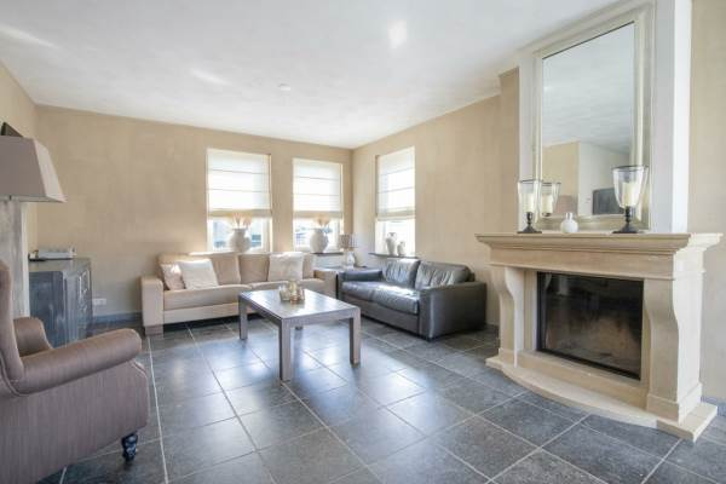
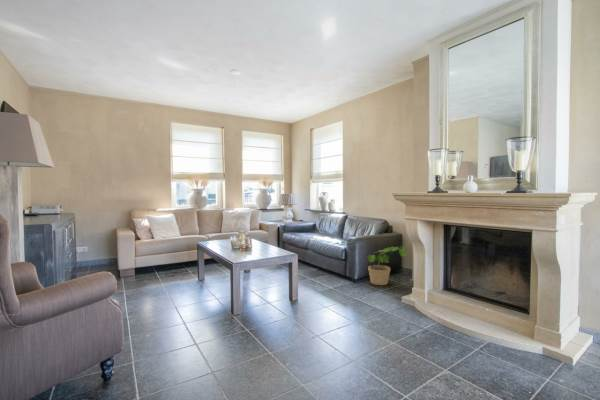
+ potted plant (385, 266)
